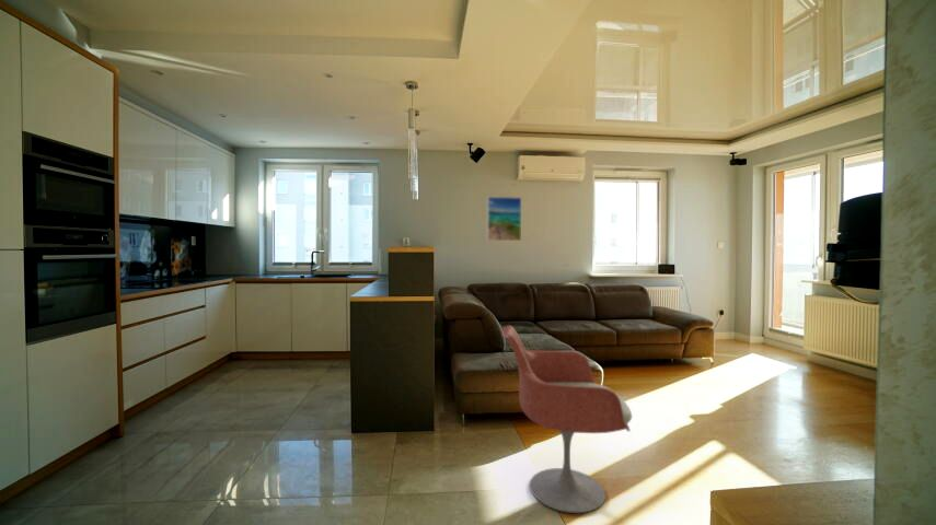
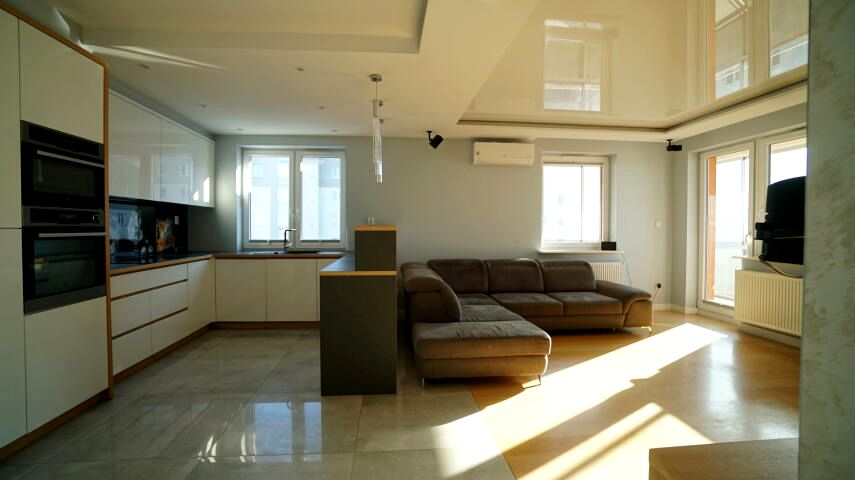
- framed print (504, 219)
- armchair (567, 410)
